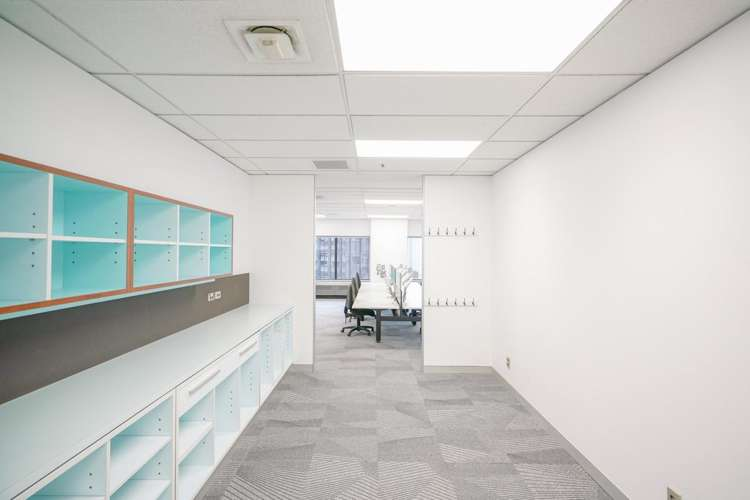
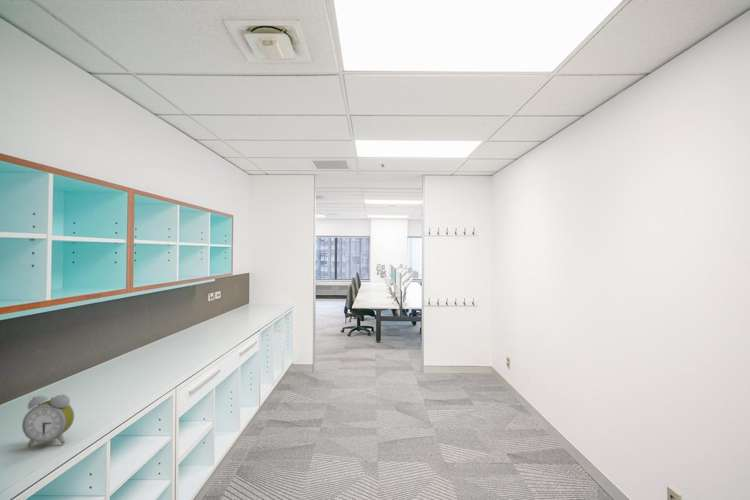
+ alarm clock (50, 418)
